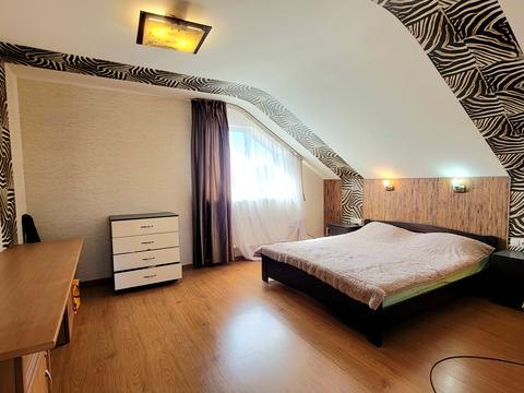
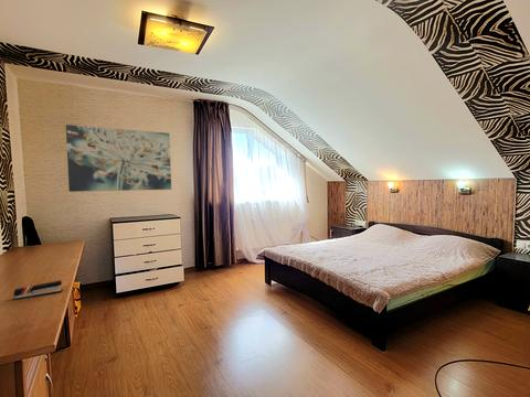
+ stapler (39, 289)
+ wall art (123, 160)
